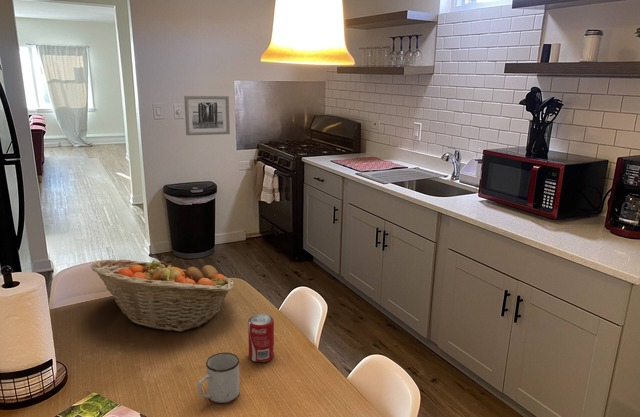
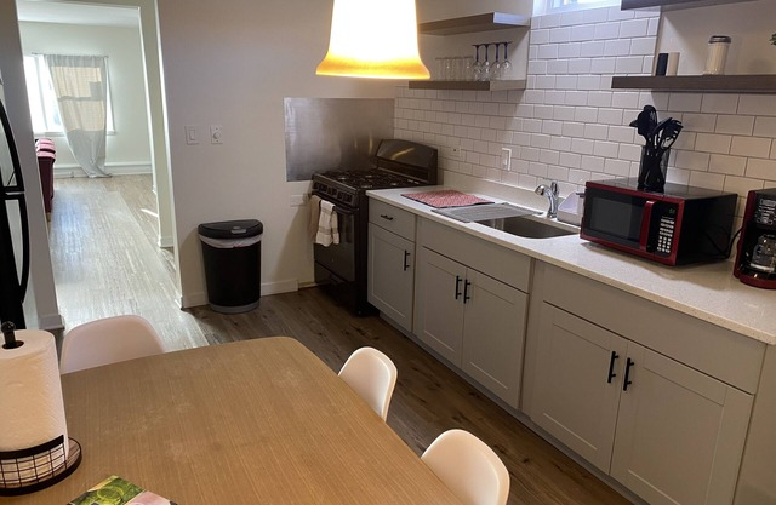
- mug (217, 380)
- fruit basket (164, 285)
- wall art (207, 115)
- beverage can (261, 337)
